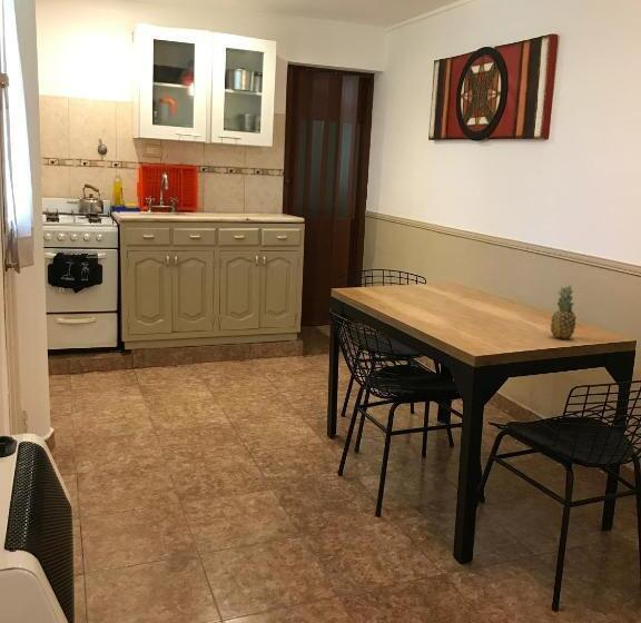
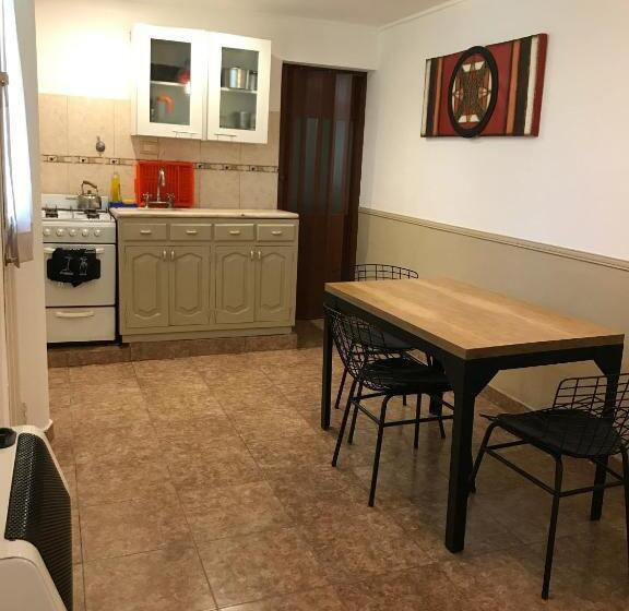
- fruit (564, 310)
